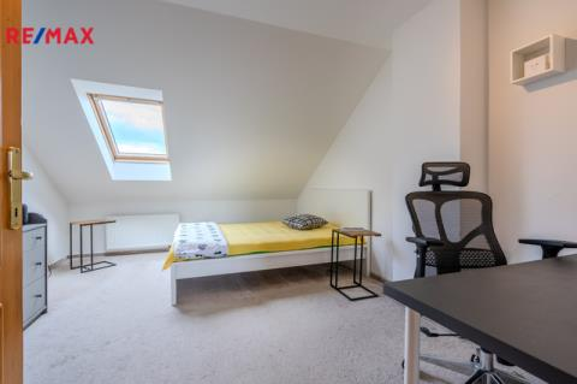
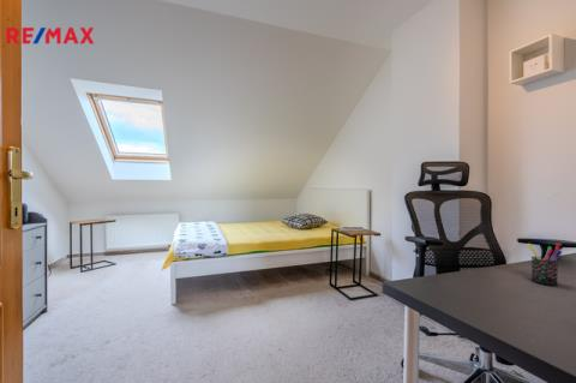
+ pen holder (546, 262)
